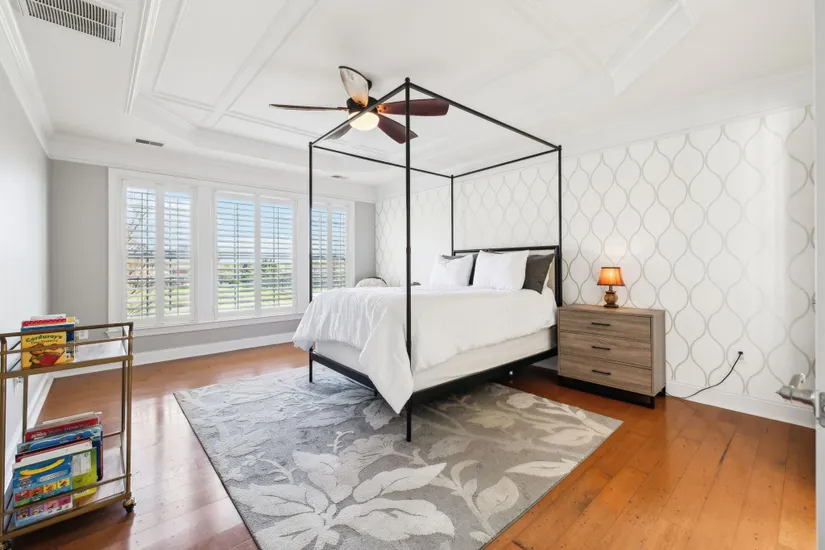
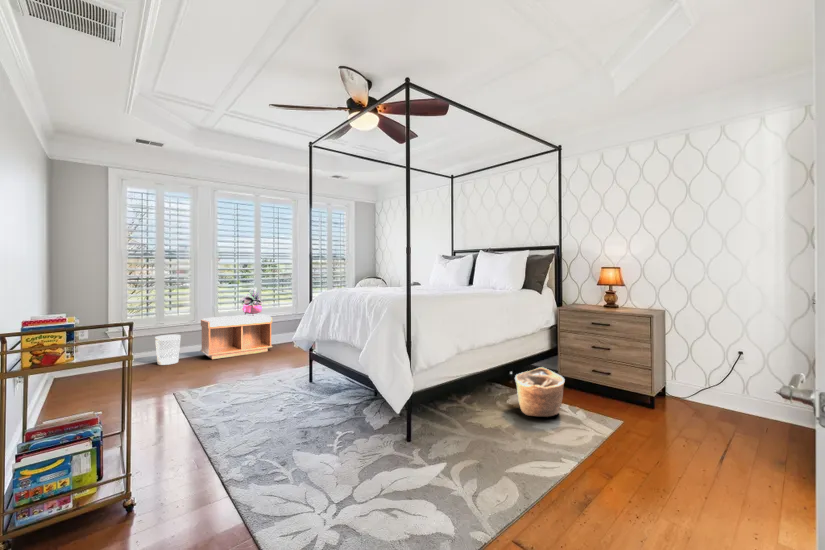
+ wastebasket (168, 349)
+ bench (237, 334)
+ basket (539, 392)
+ potted plant (251, 301)
